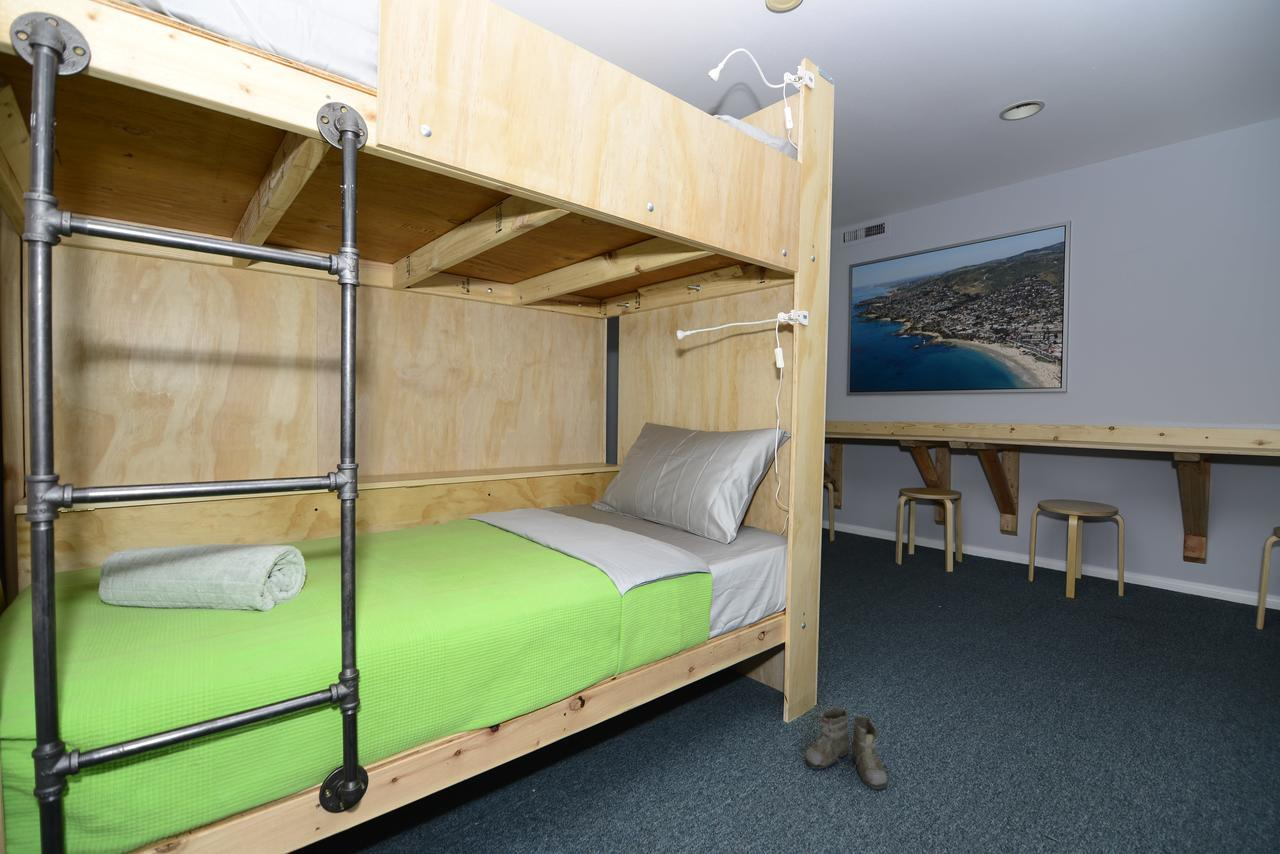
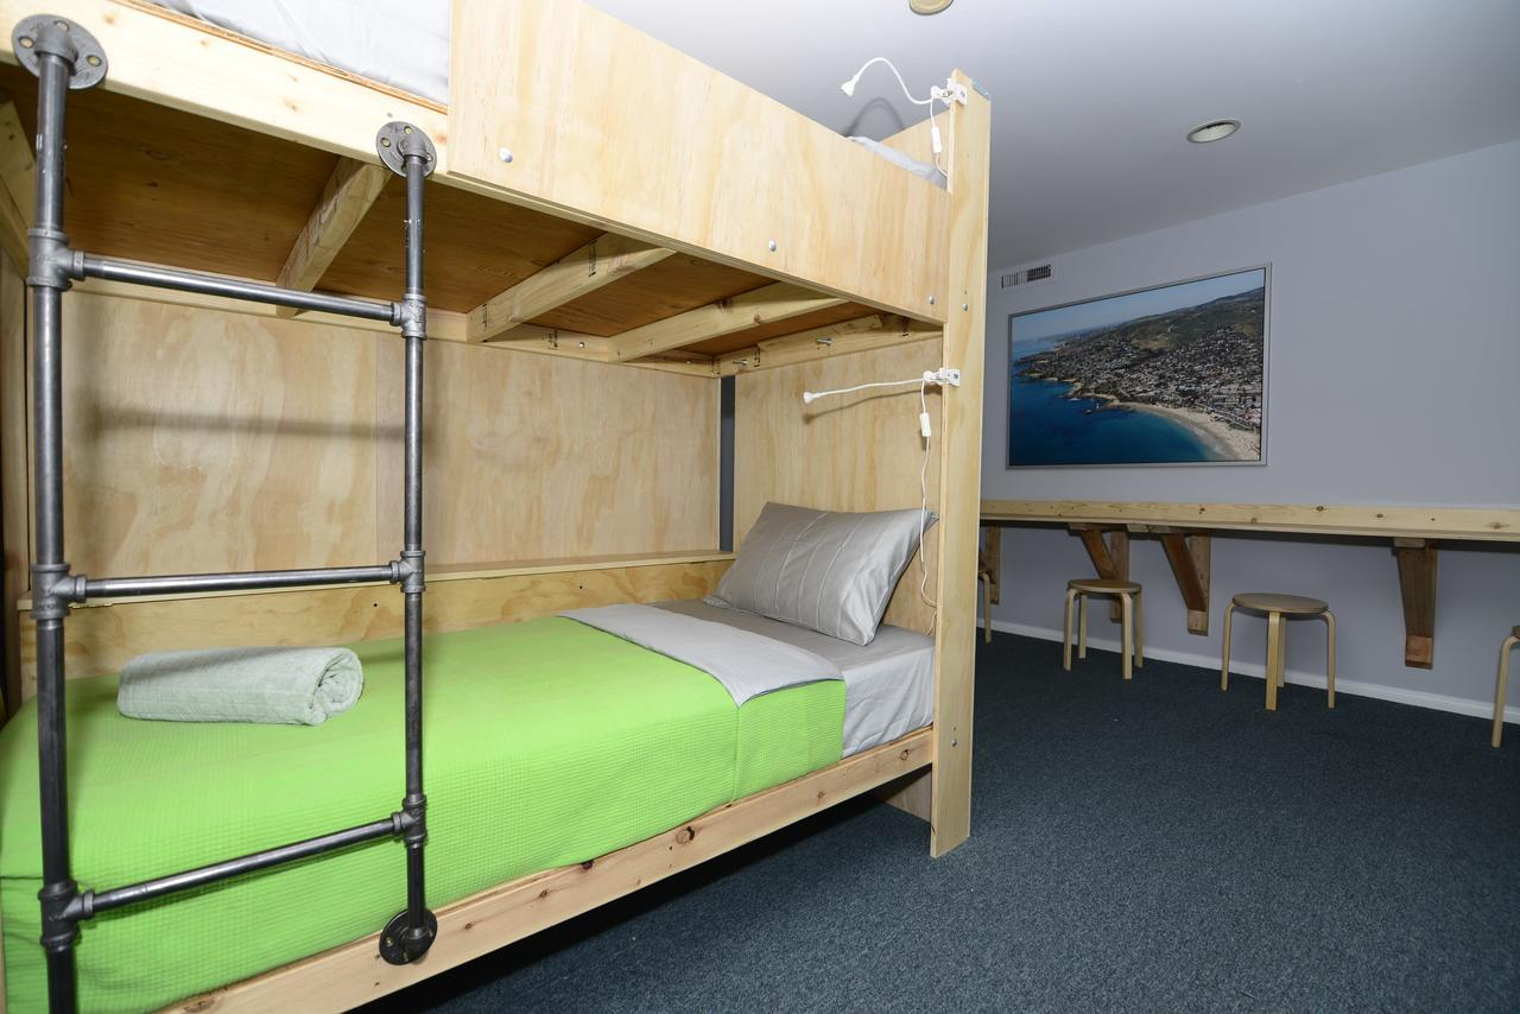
- boots (844, 742)
